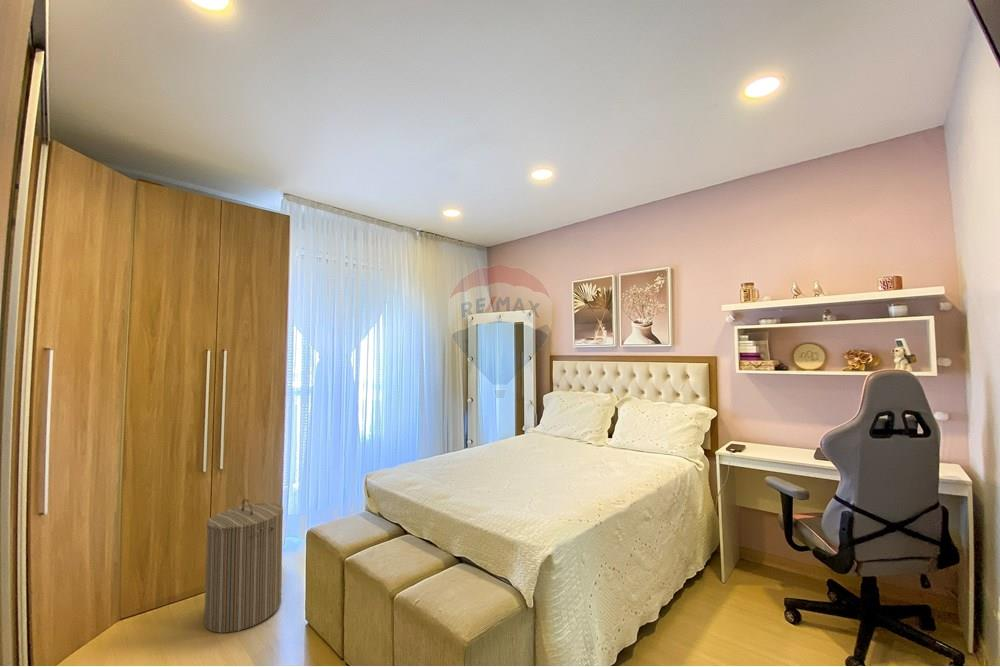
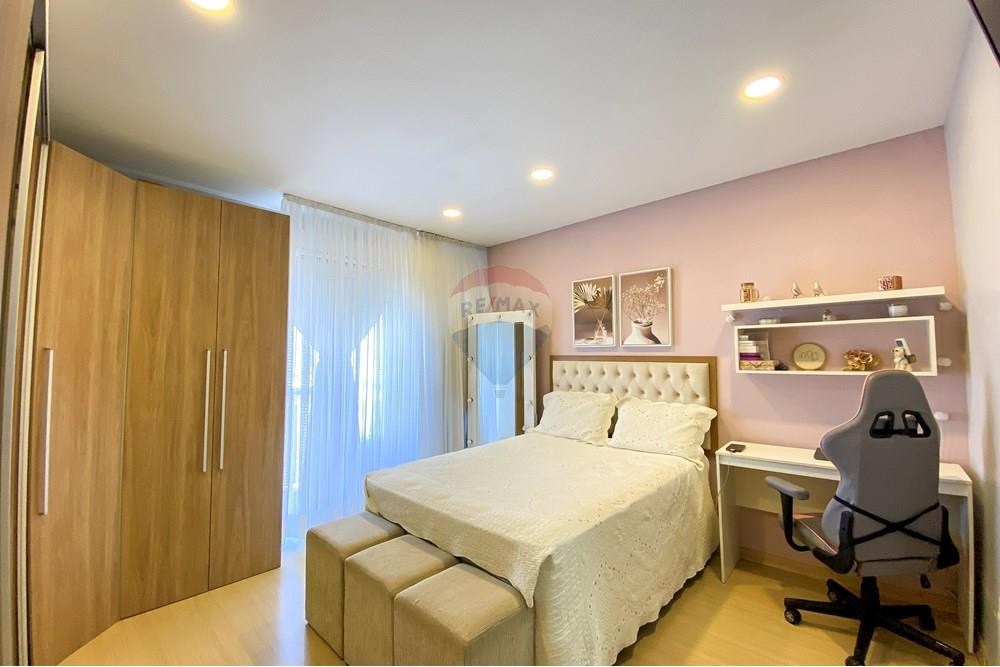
- laundry hamper (245, 555)
